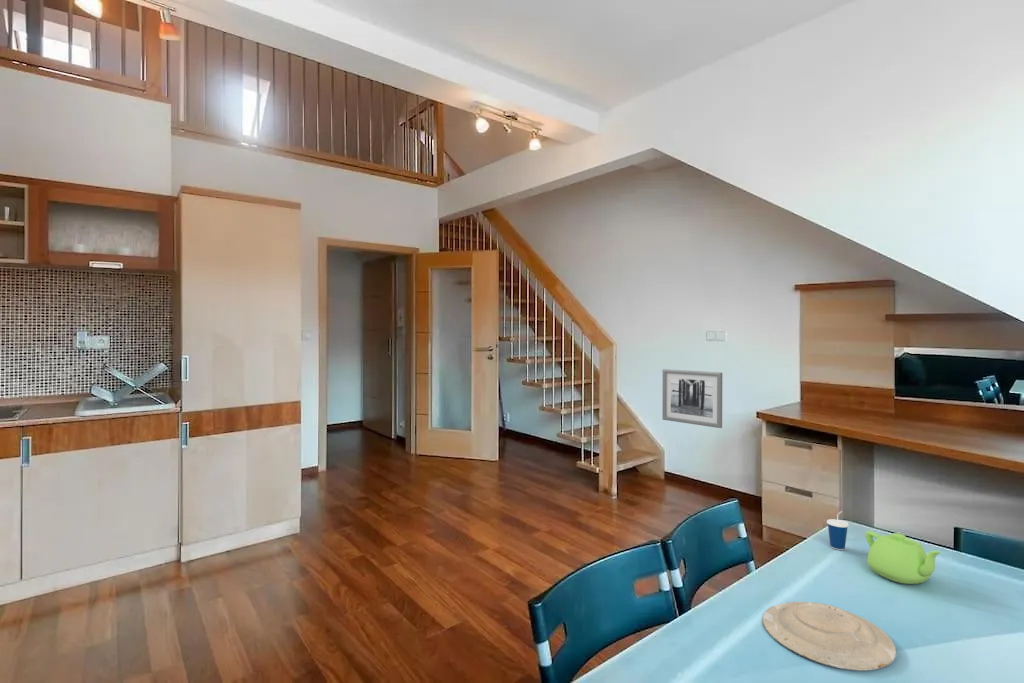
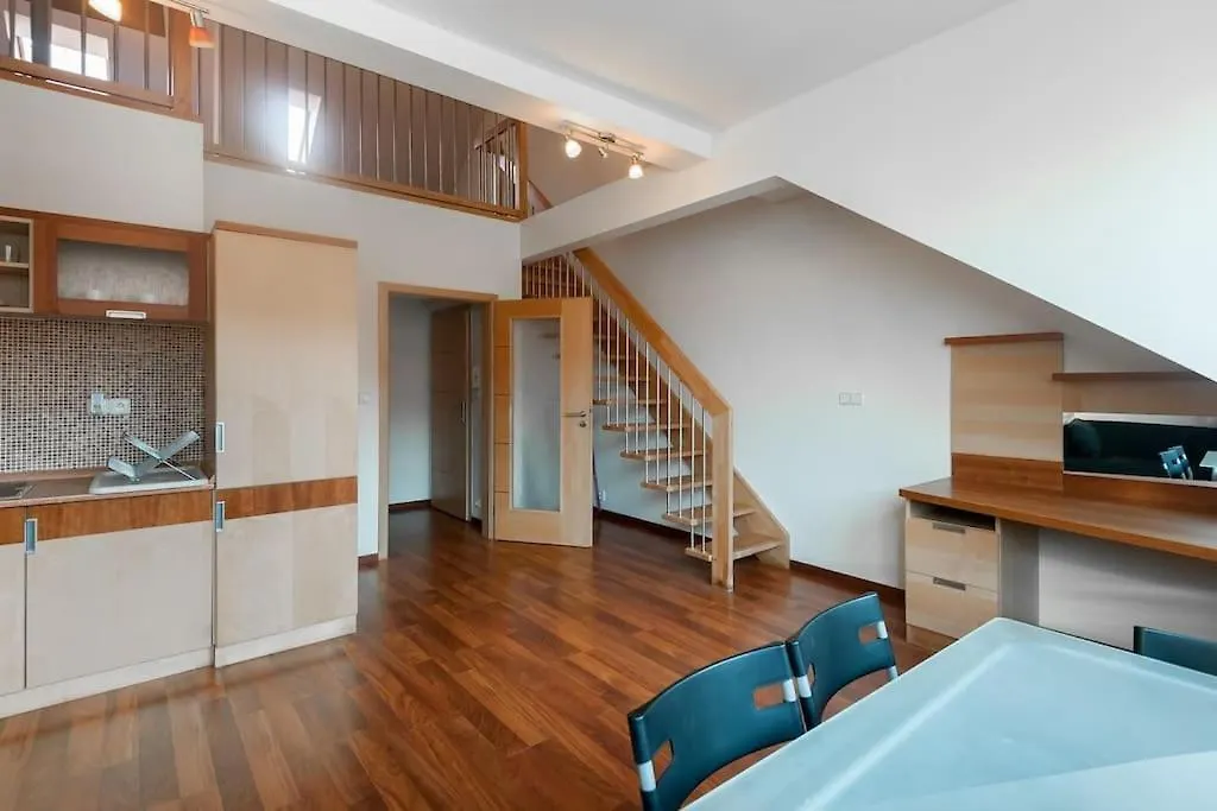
- plate (825, 625)
- cup (837, 528)
- wall art (690, 397)
- teapot (901, 556)
